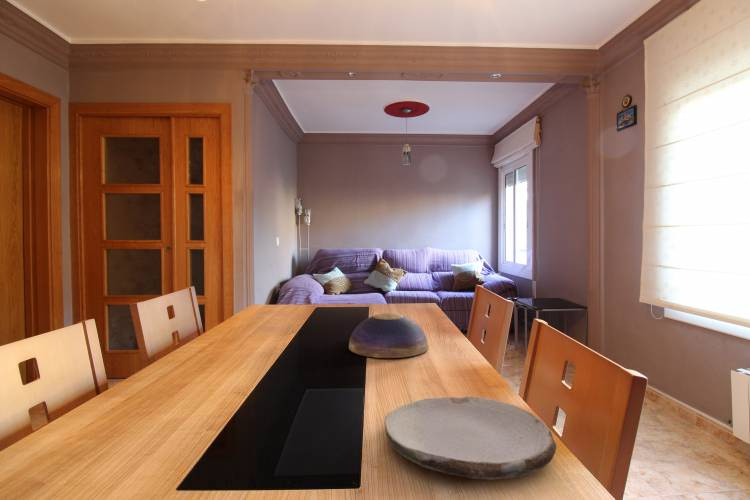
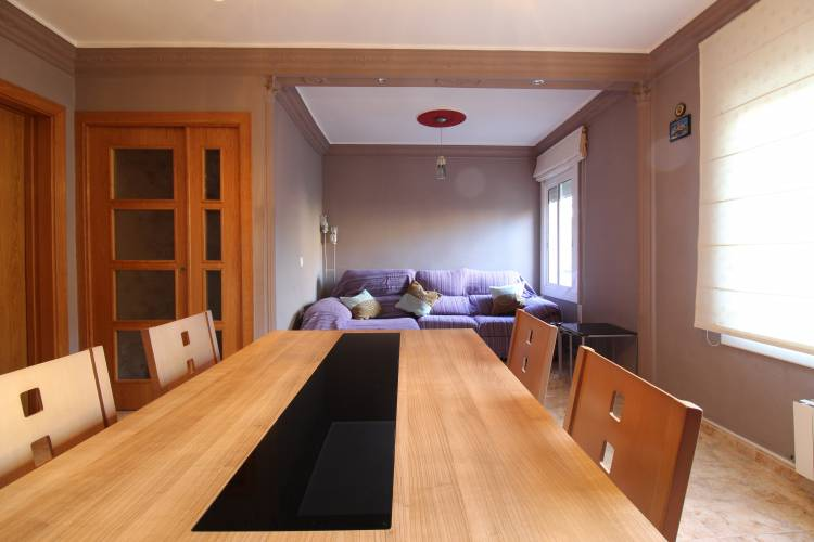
- decorative bowl (388, 330)
- plate (465, 432)
